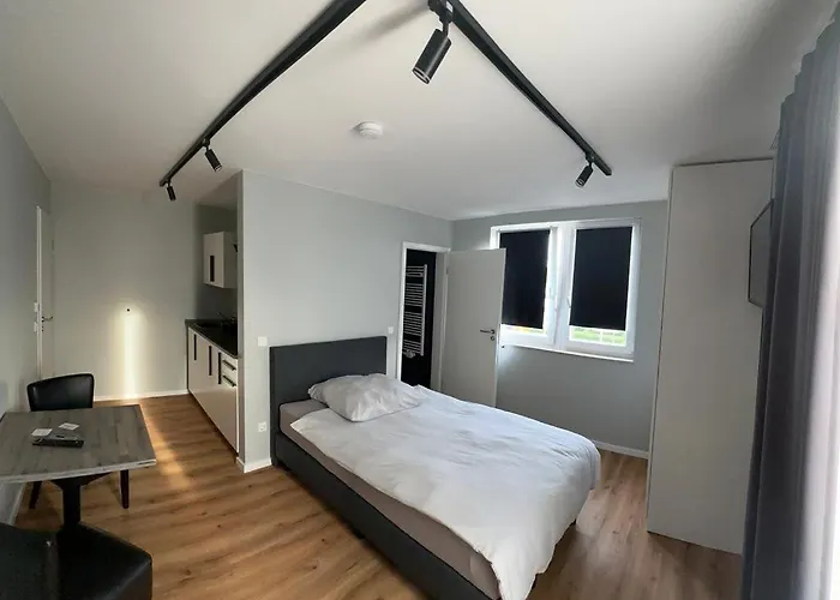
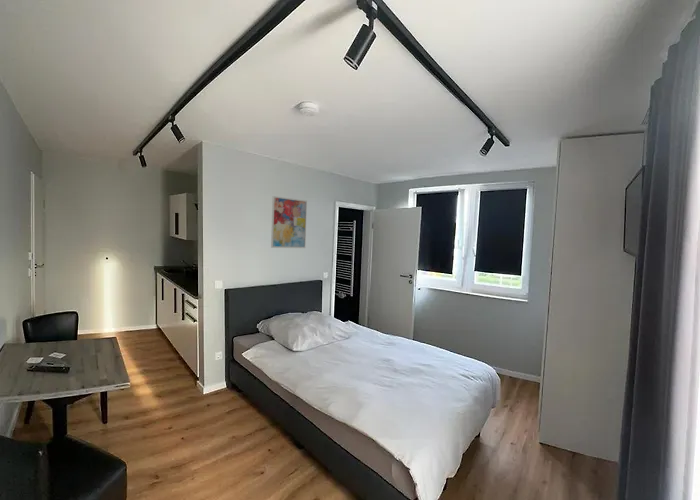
+ wall art (289, 223)
